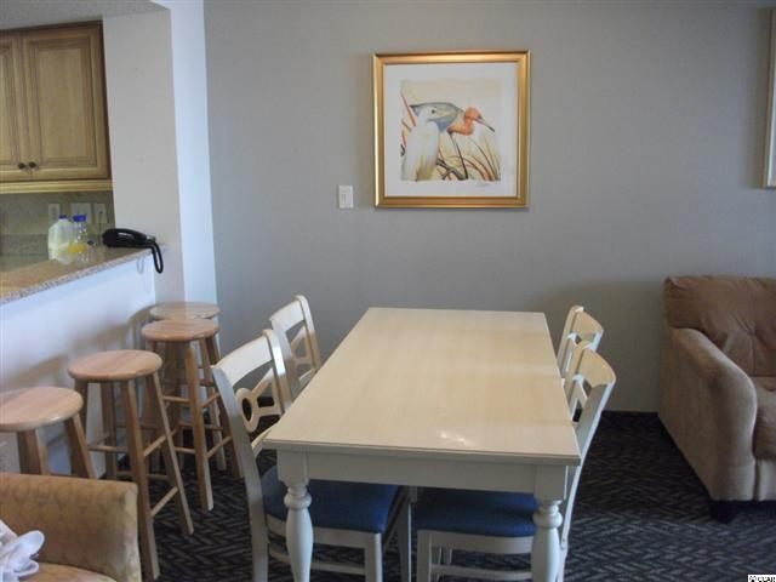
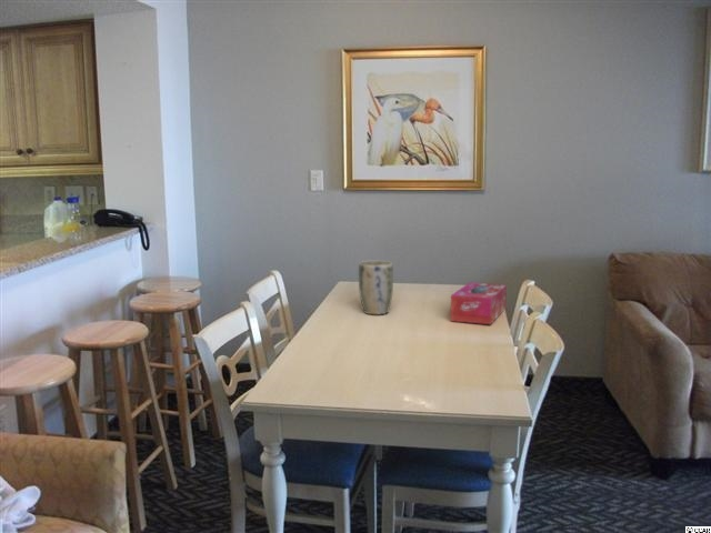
+ plant pot (375, 288)
+ tissue box (479, 302)
